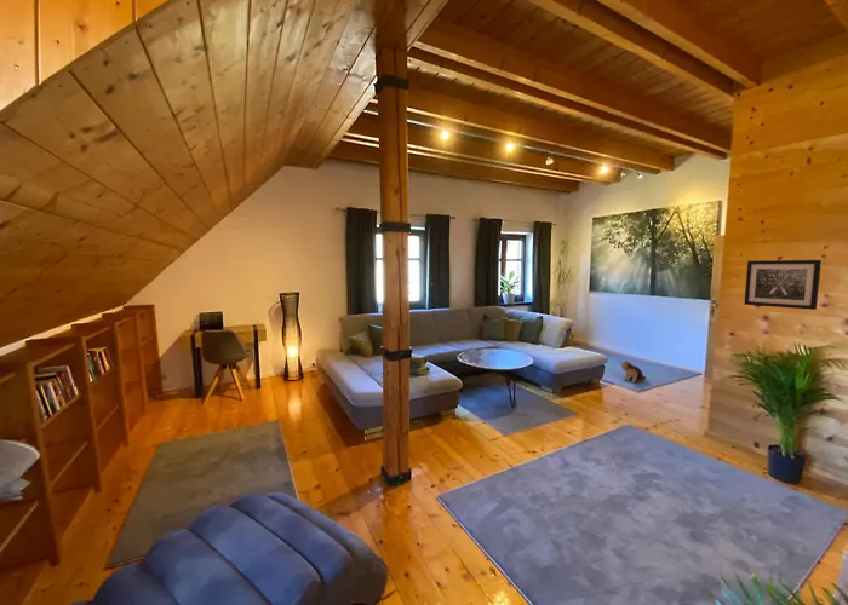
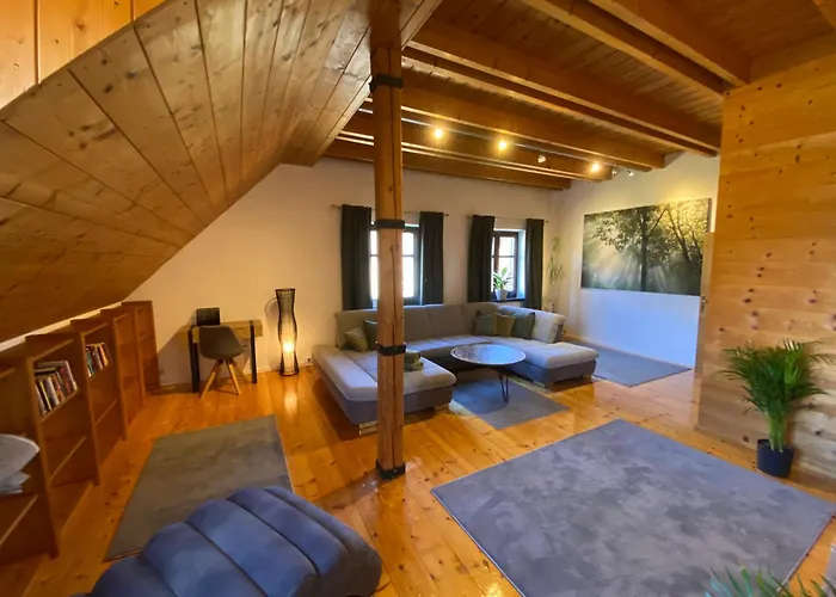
- wall art (780, 283)
- plush toy (634, 370)
